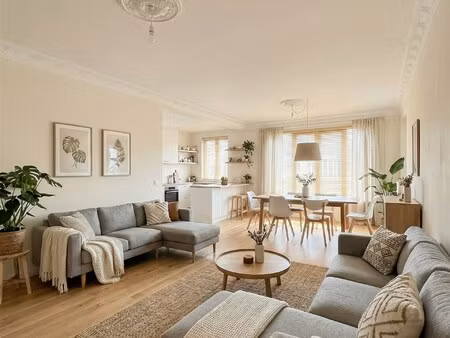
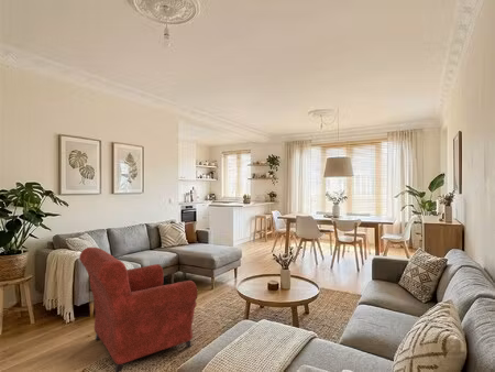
+ armchair (141, 295)
